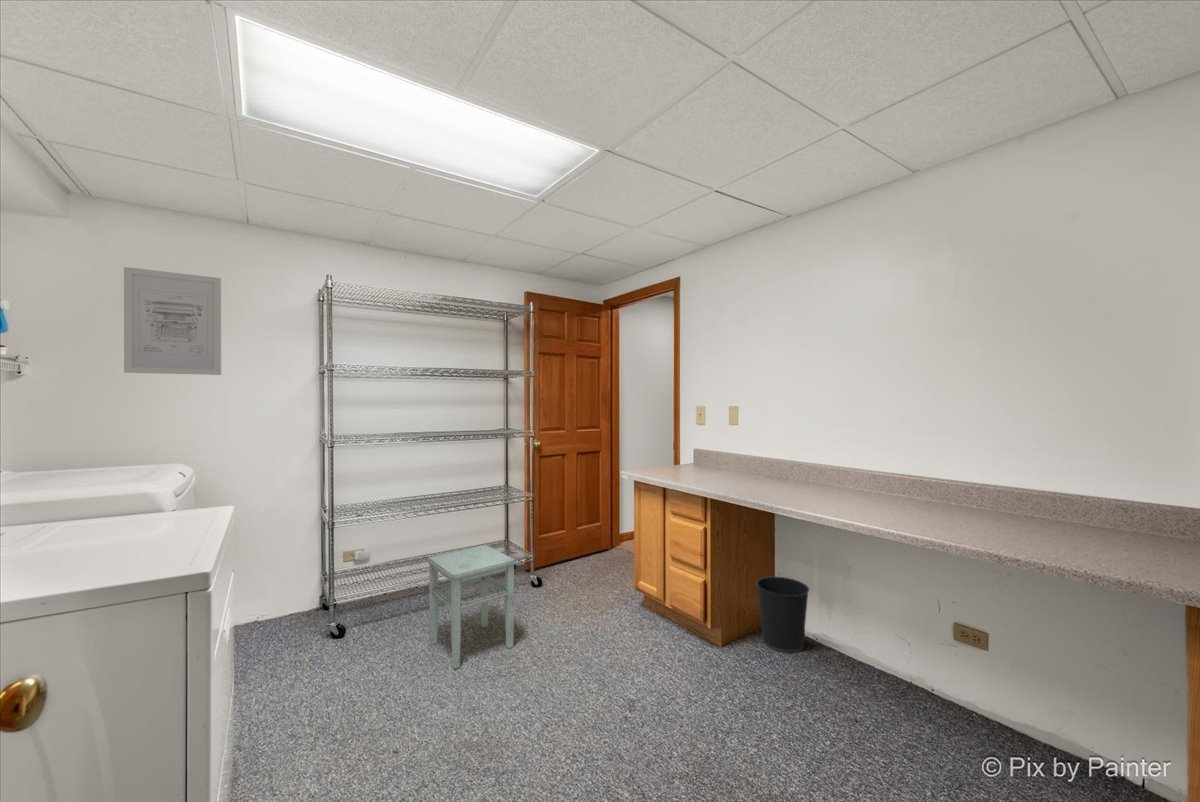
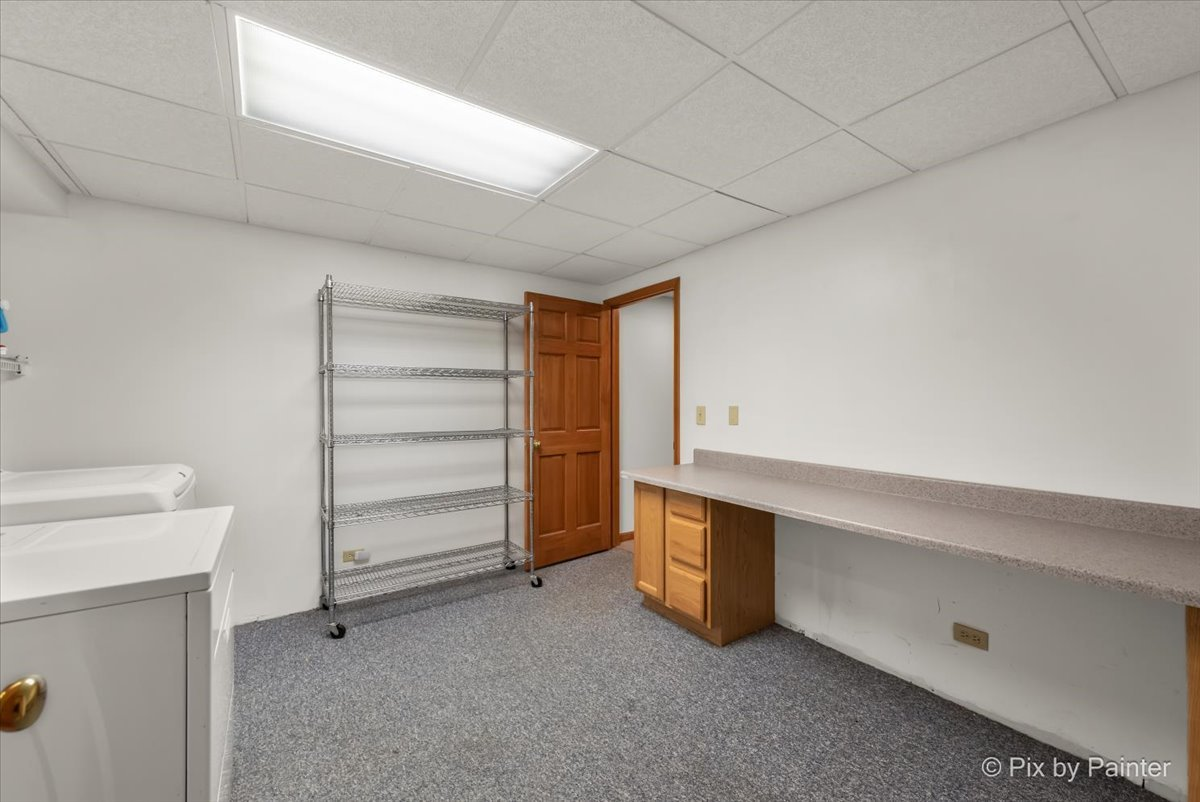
- wastebasket (782, 614)
- wall art (174, 323)
- stool (471, 601)
